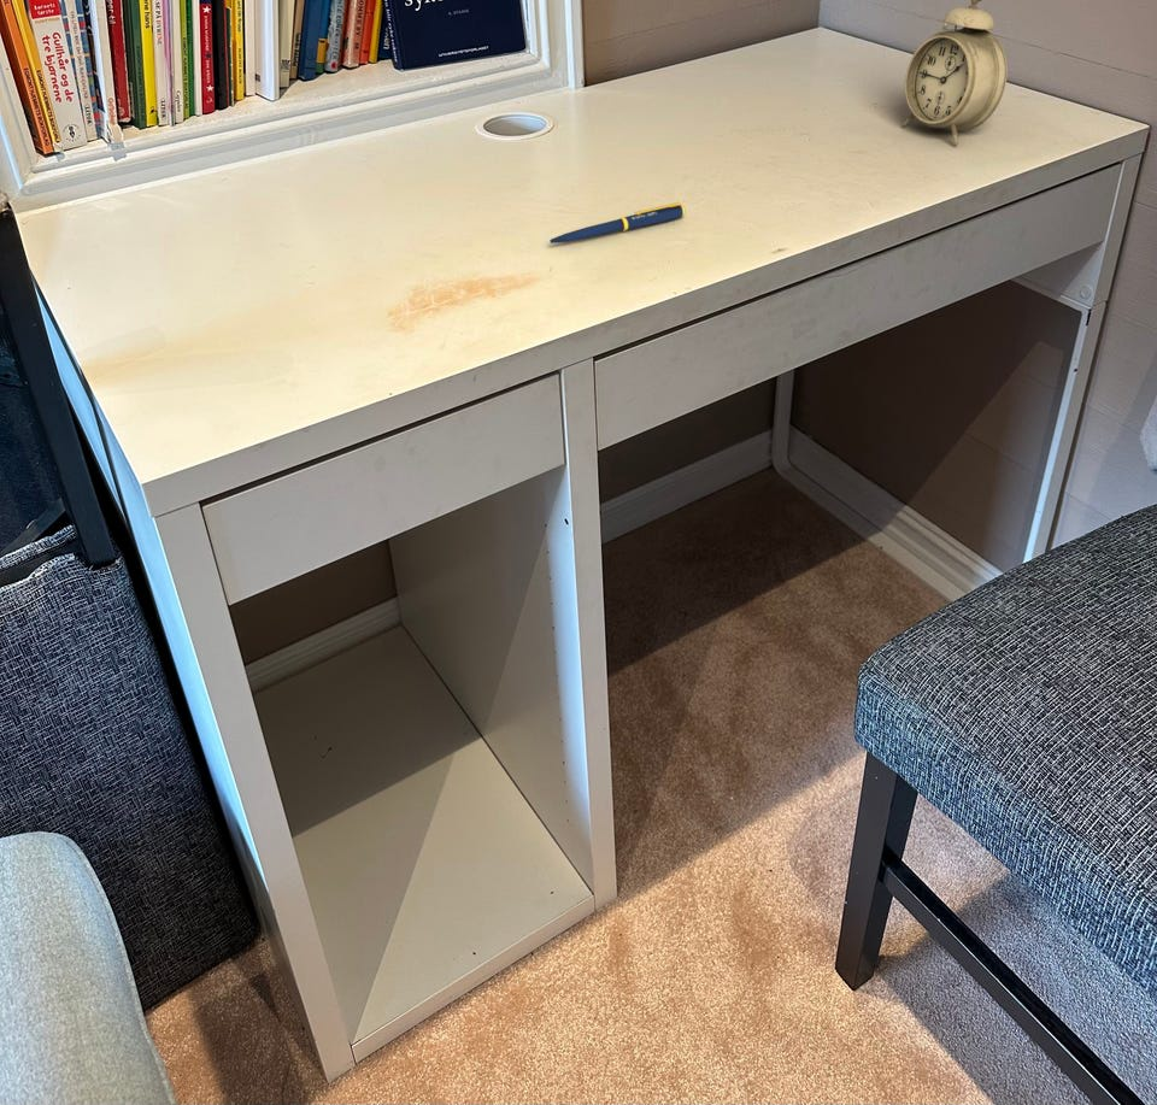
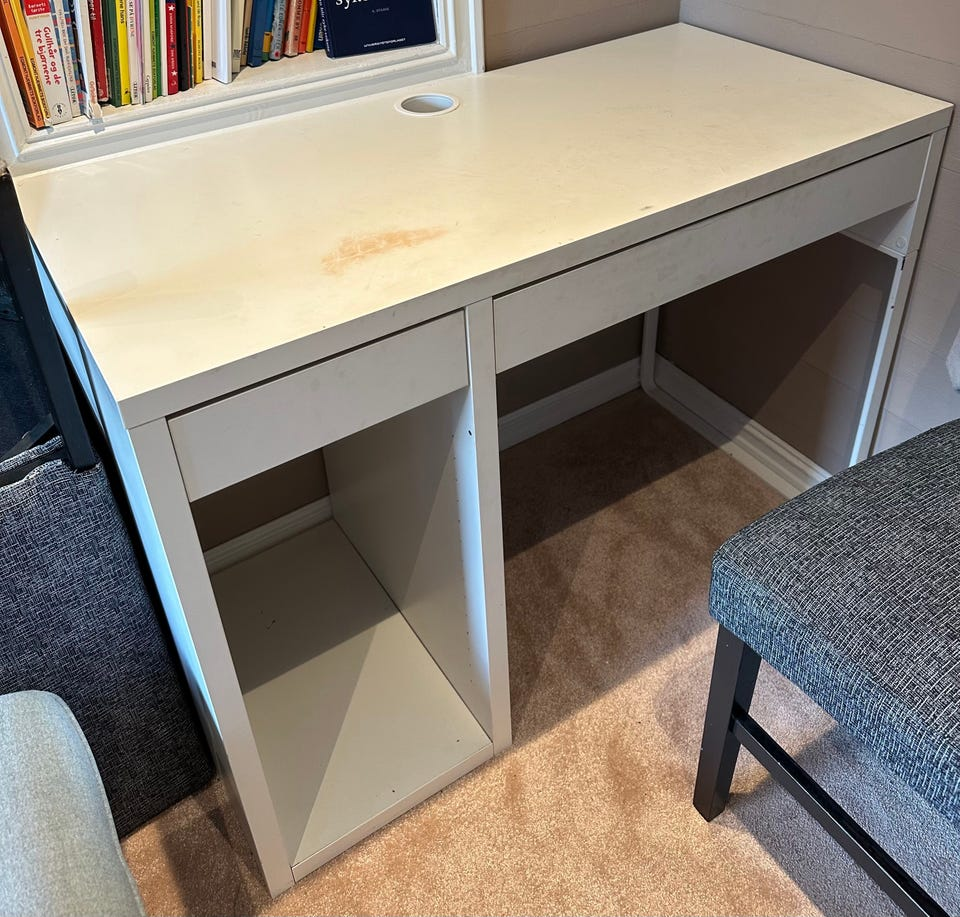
- alarm clock (957, 58)
- pen (616, 224)
